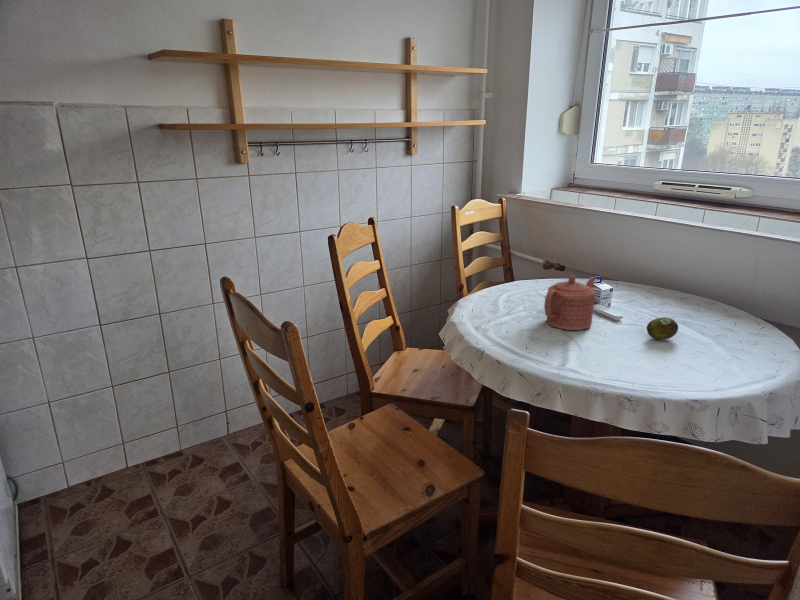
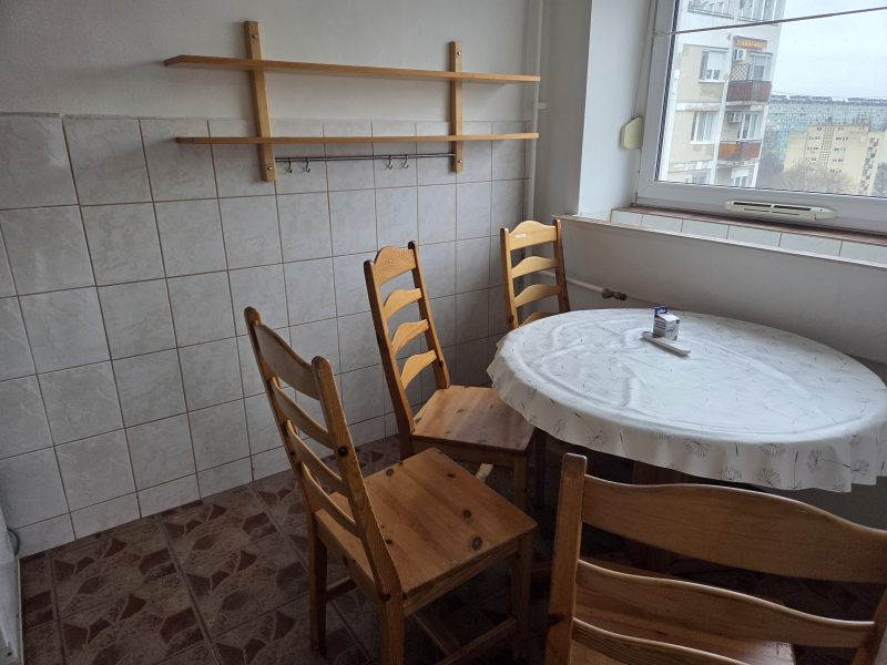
- teapot (570, 299)
- fruit (662, 328)
